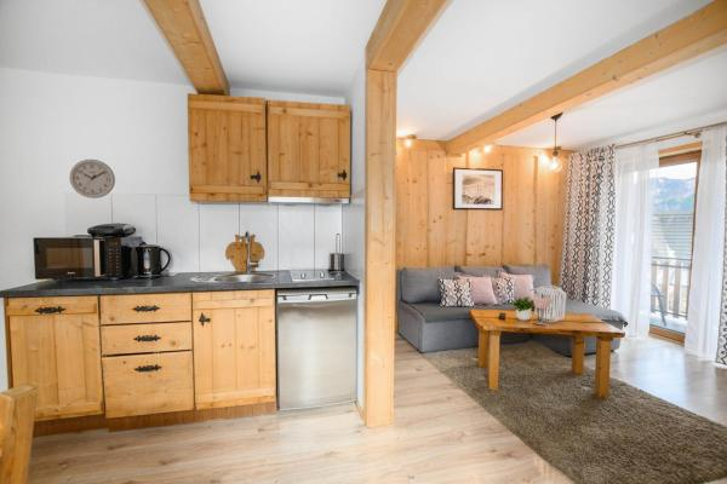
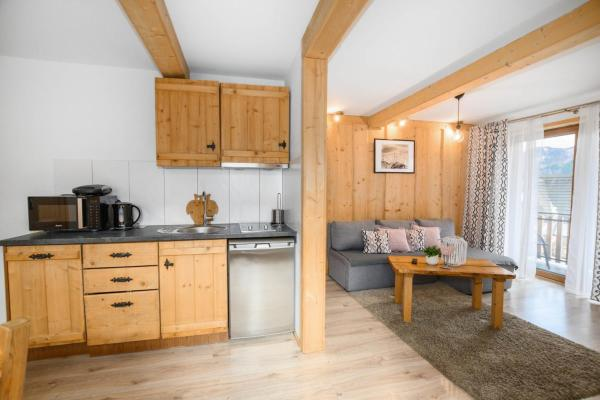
- wall clock (92, 178)
